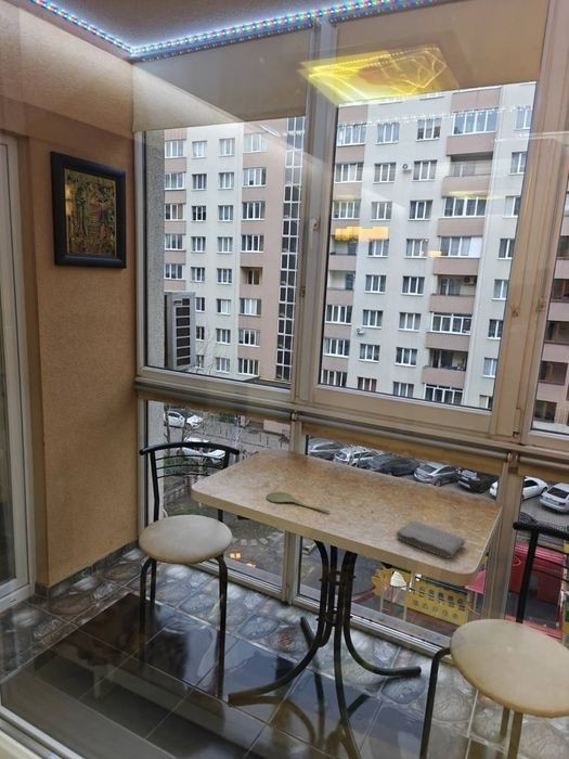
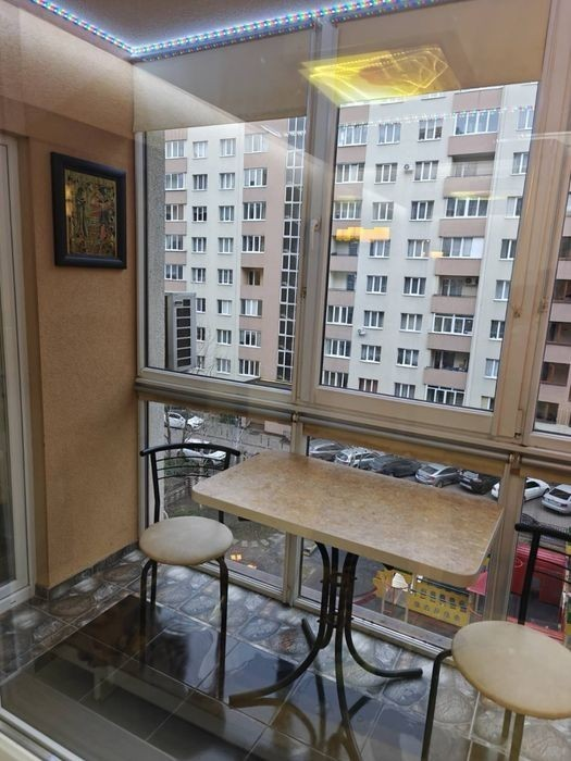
- spoon (297, 501)
- washcloth (429, 538)
